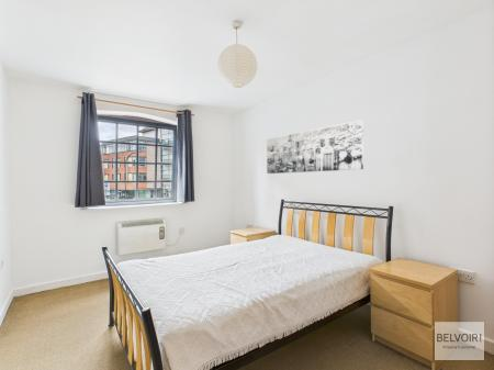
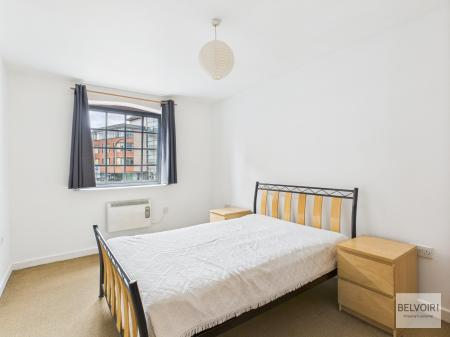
- wall art (306, 152)
